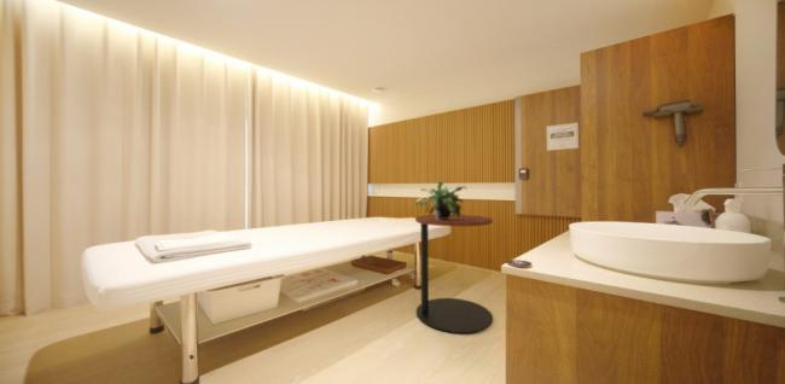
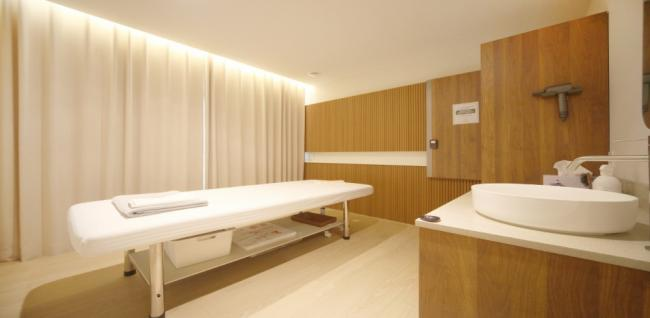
- potted plant (441, 198)
- side table (428, 266)
